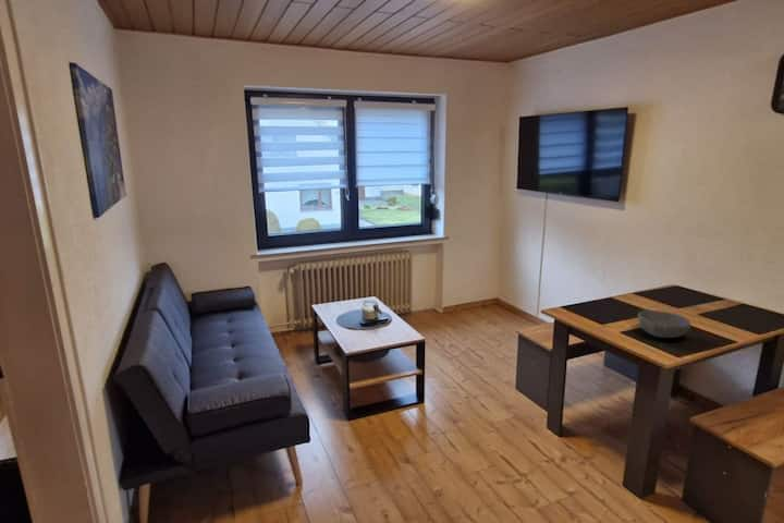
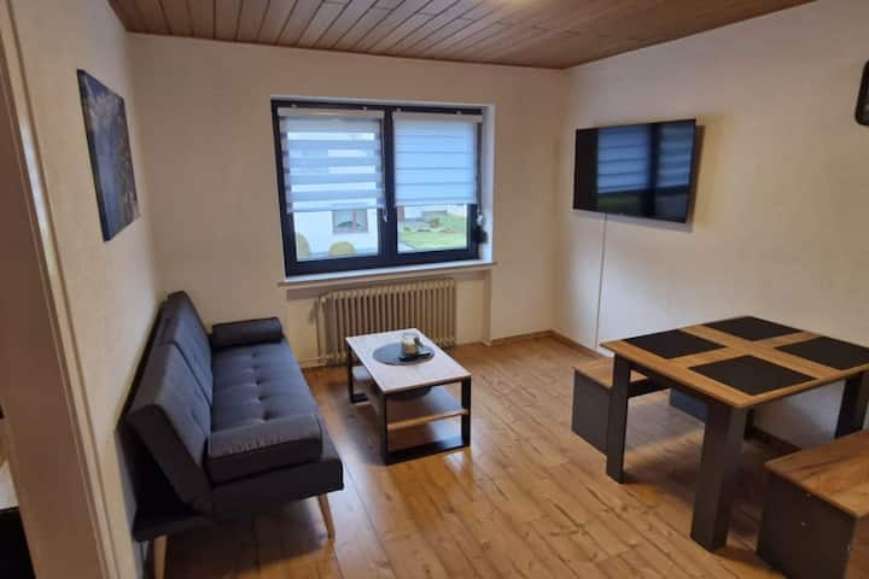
- bowl (662, 326)
